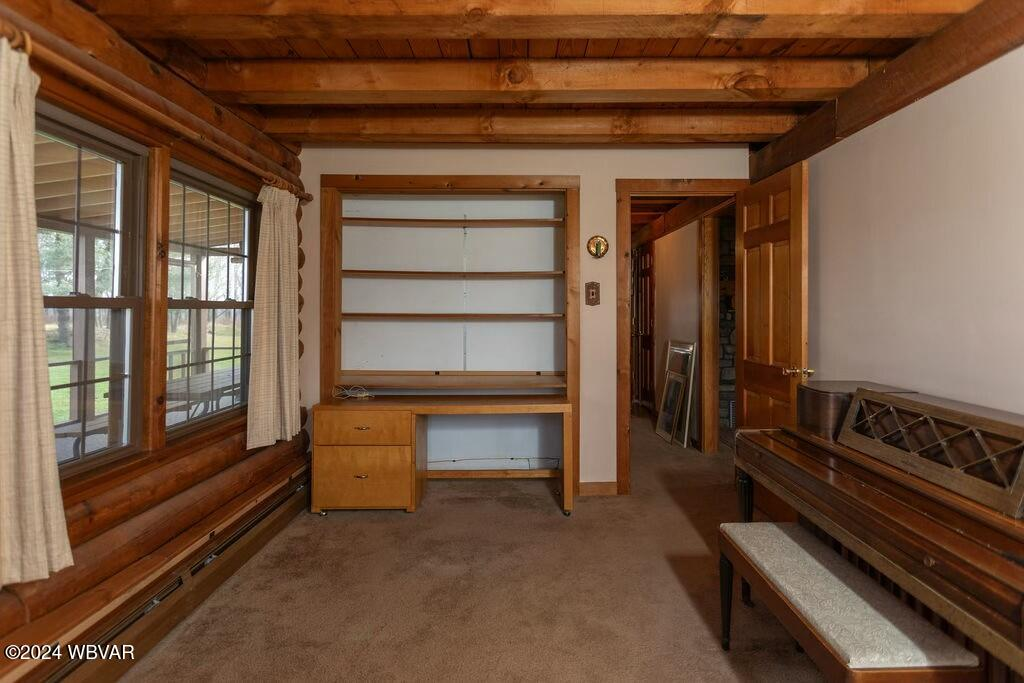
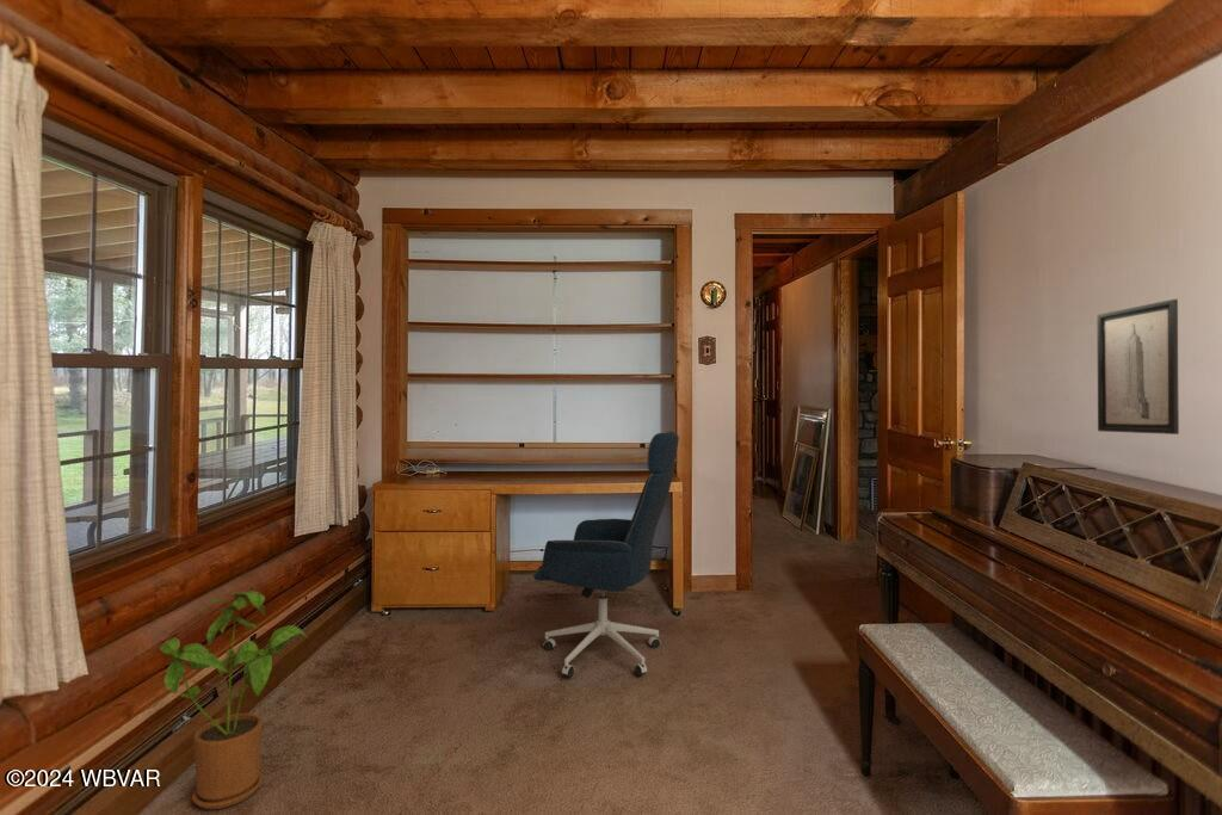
+ wall art (1135, 370)
+ office chair (609, 543)
+ house plant (239, 693)
